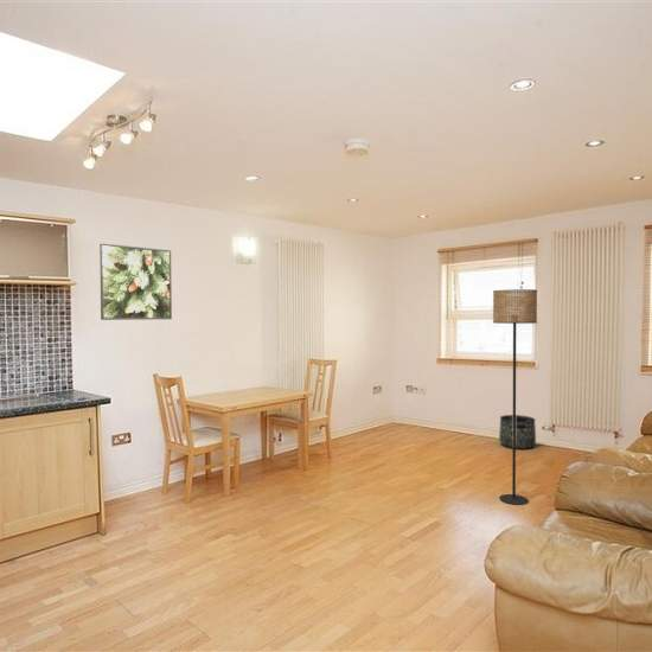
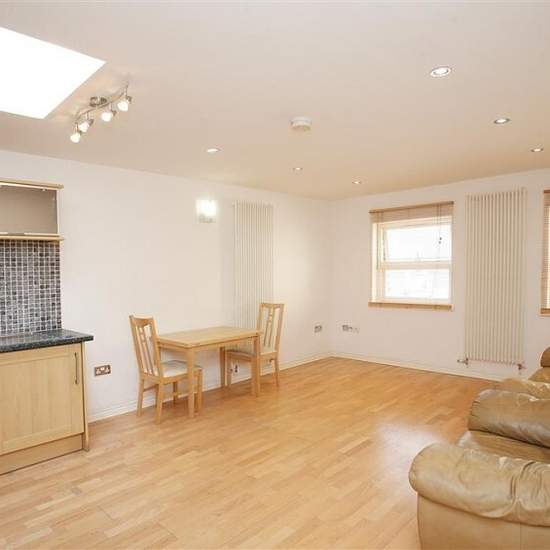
- basket (517, 432)
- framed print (138, 283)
- floor lamp (513, 395)
